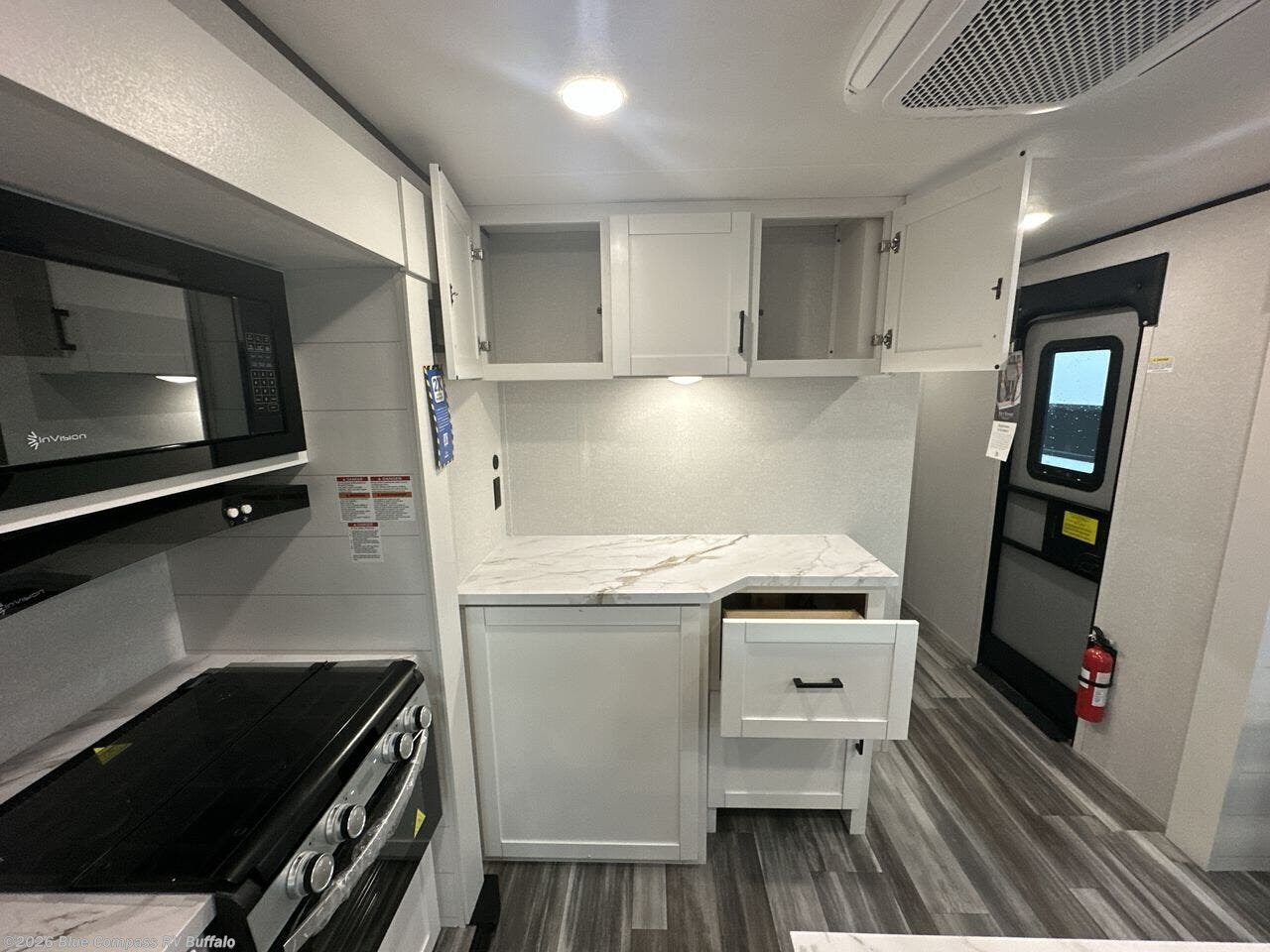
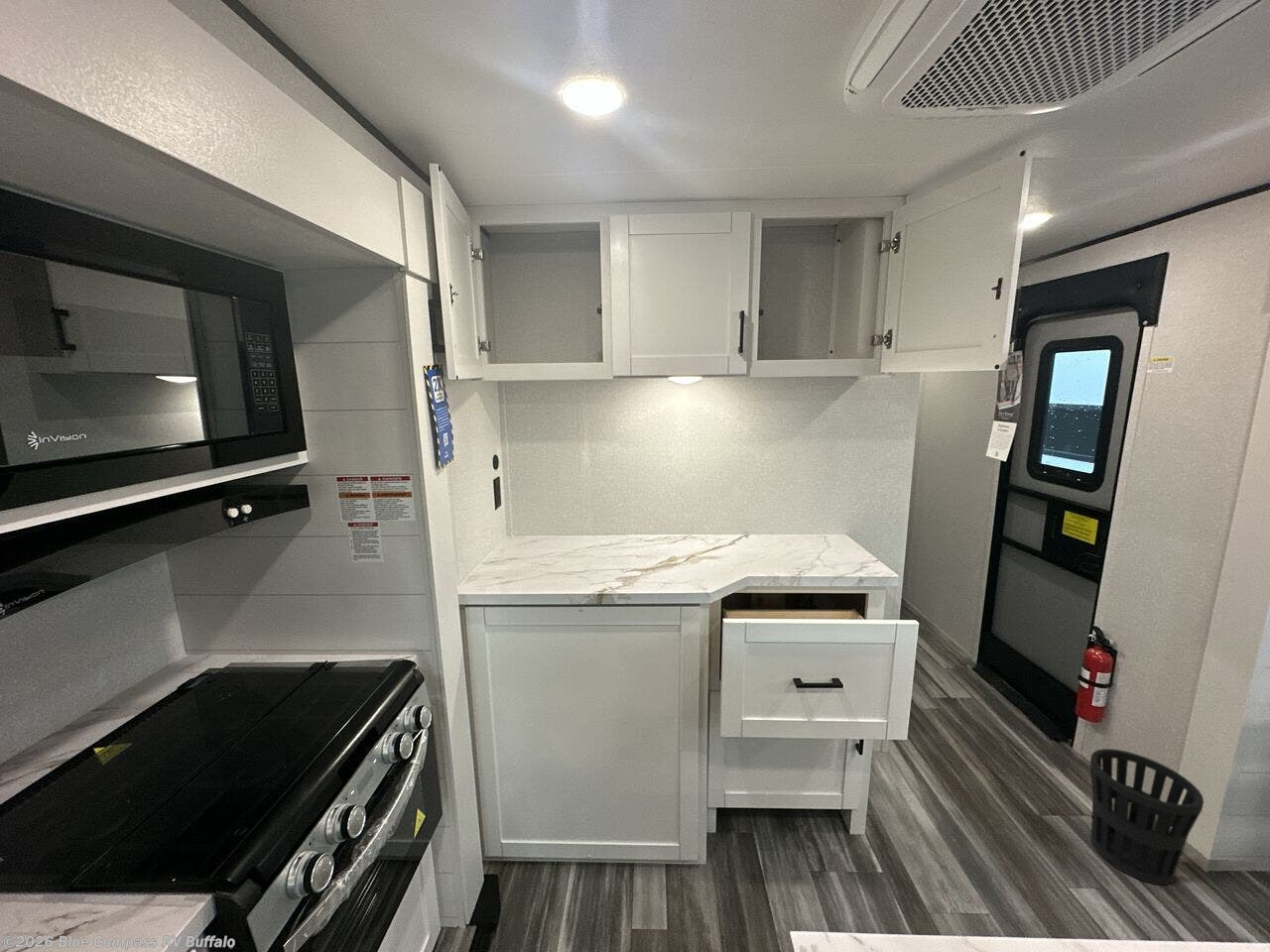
+ wastebasket (1137, 816)
